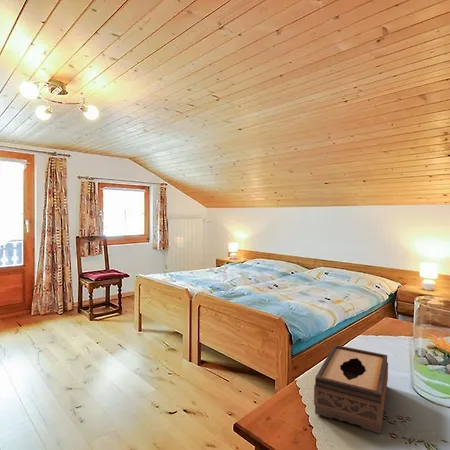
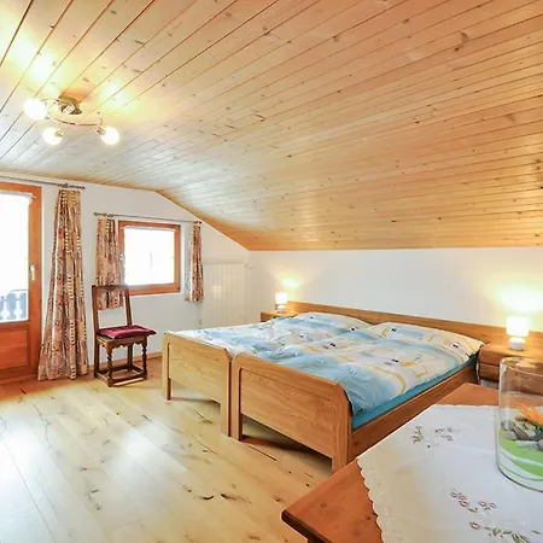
- tissue box (353, 382)
